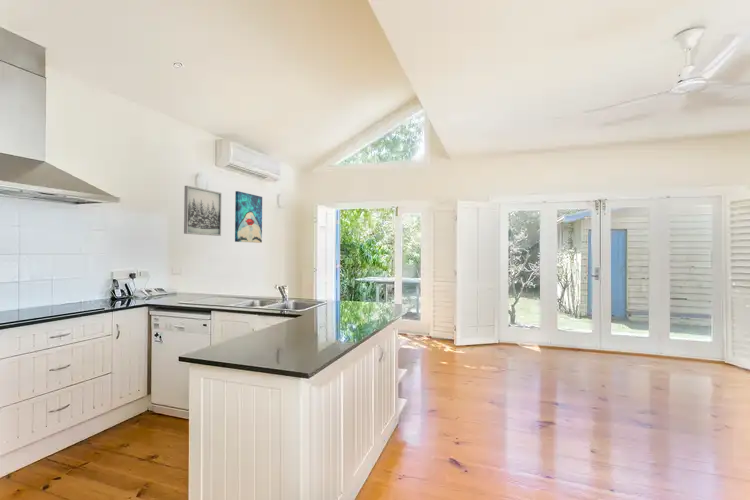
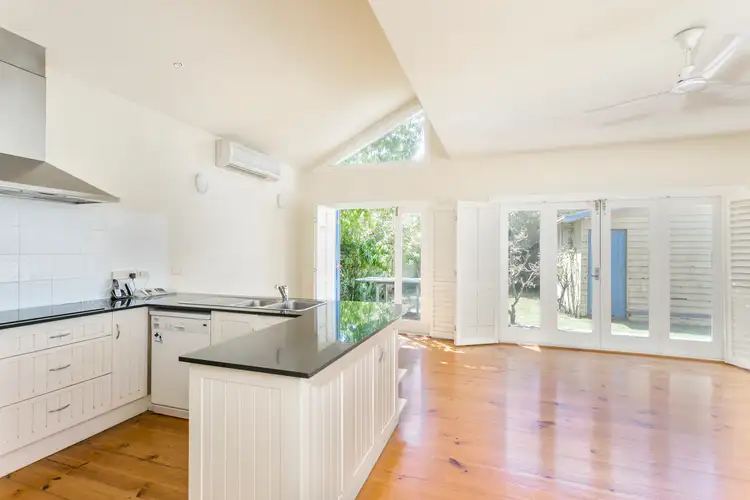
- wall art (203, 212)
- wall art (249, 218)
